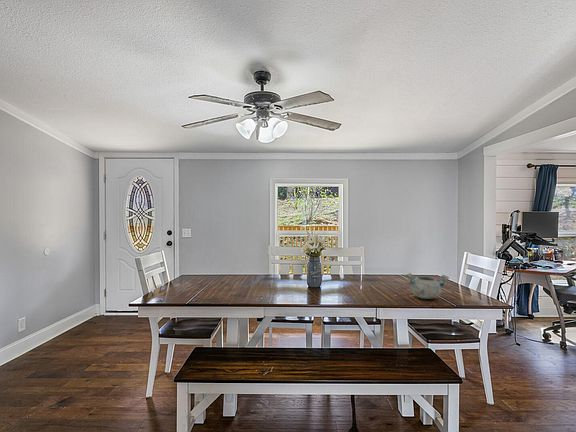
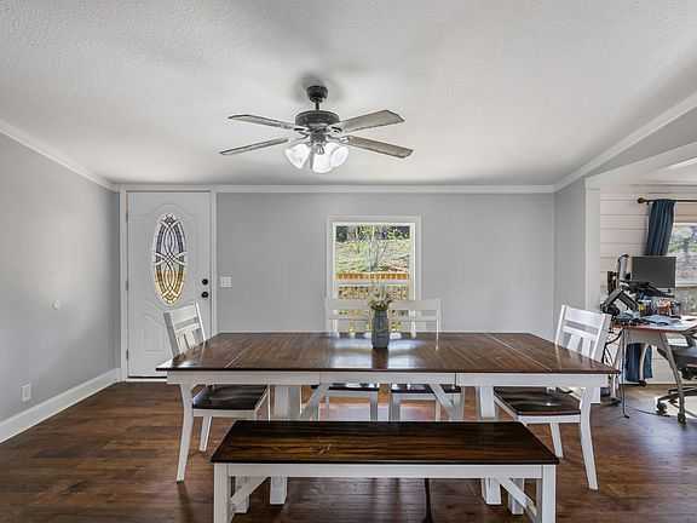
- decorative bowl (426, 285)
